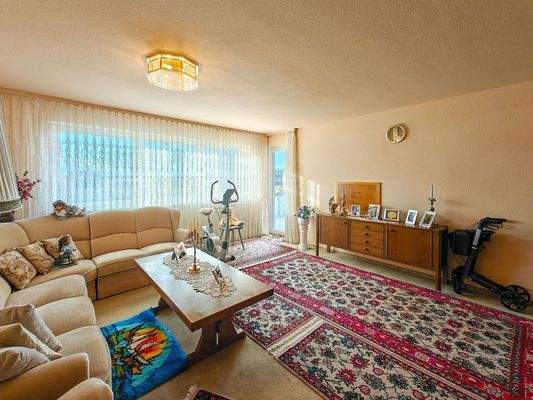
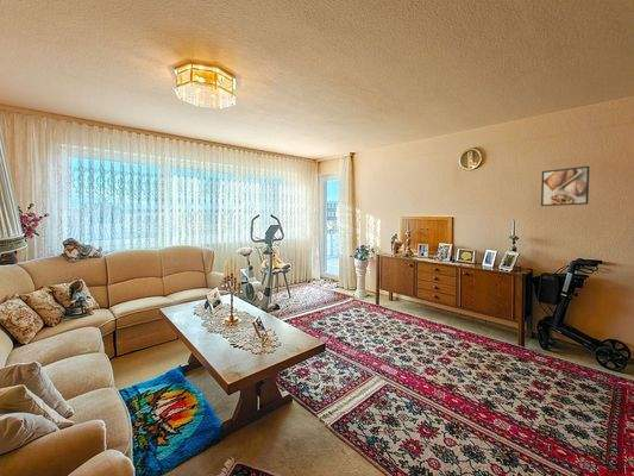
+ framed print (564, 187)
